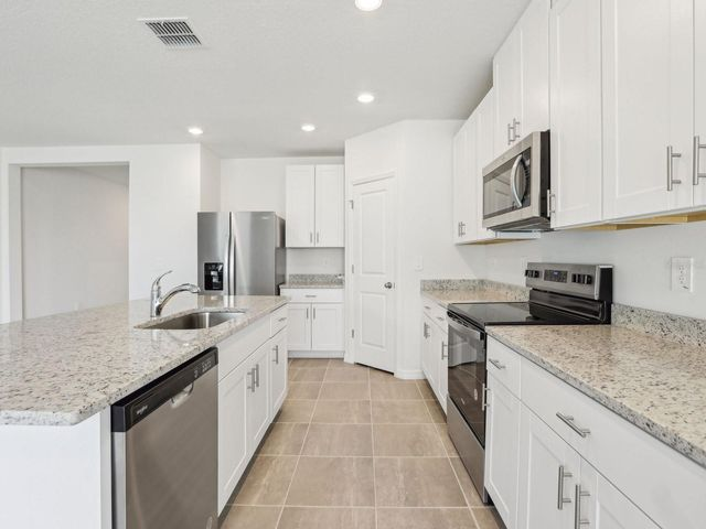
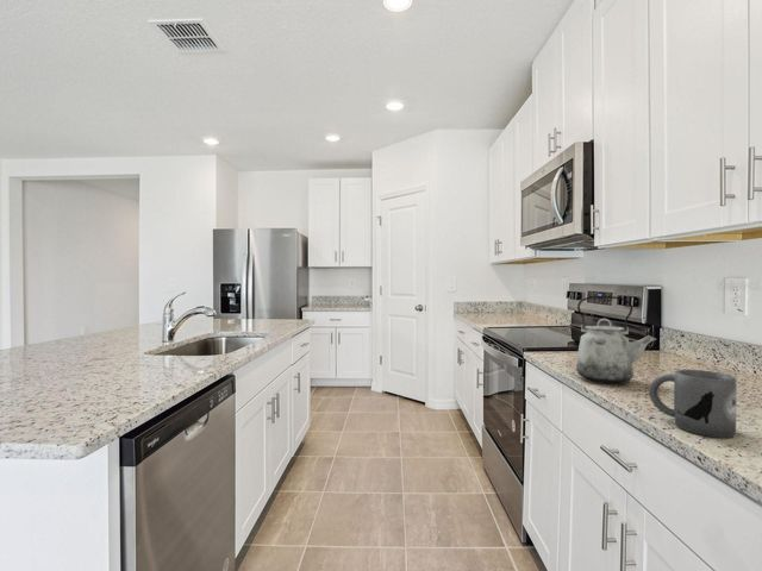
+ kettle (614, 338)
+ mug (693, 399)
